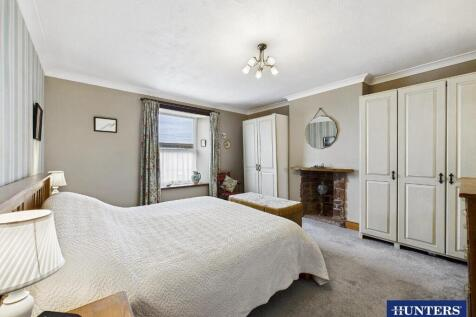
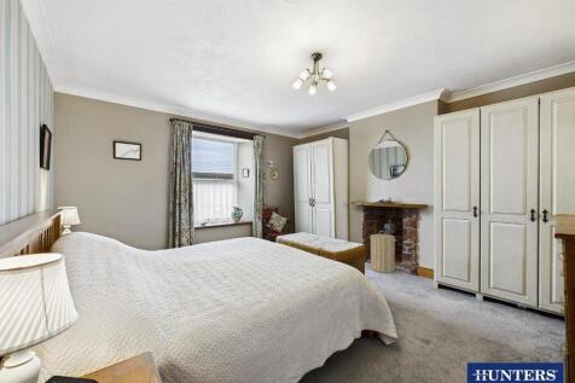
+ laundry hamper (382, 249)
